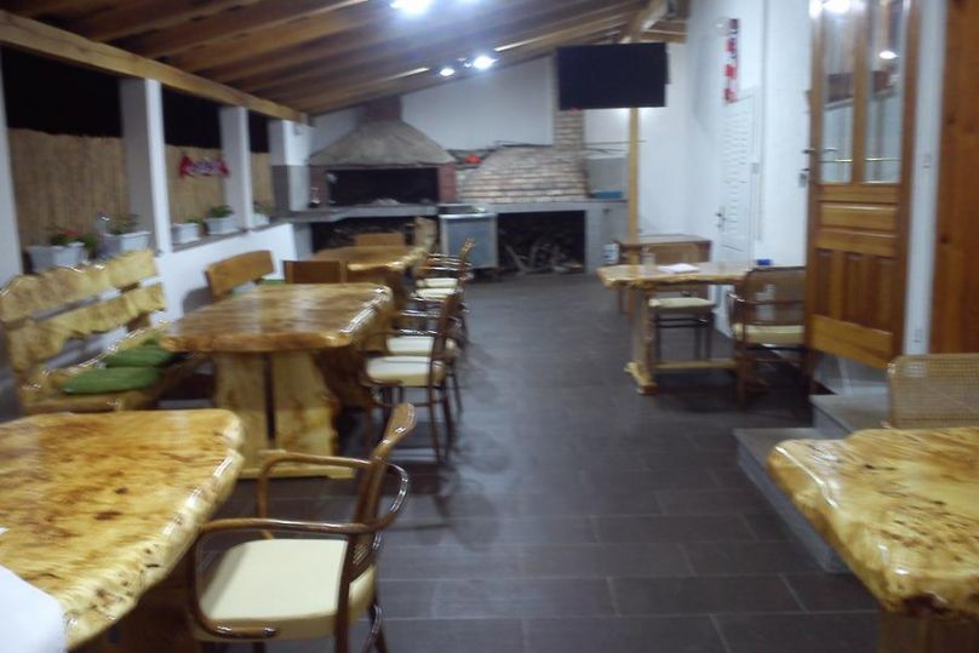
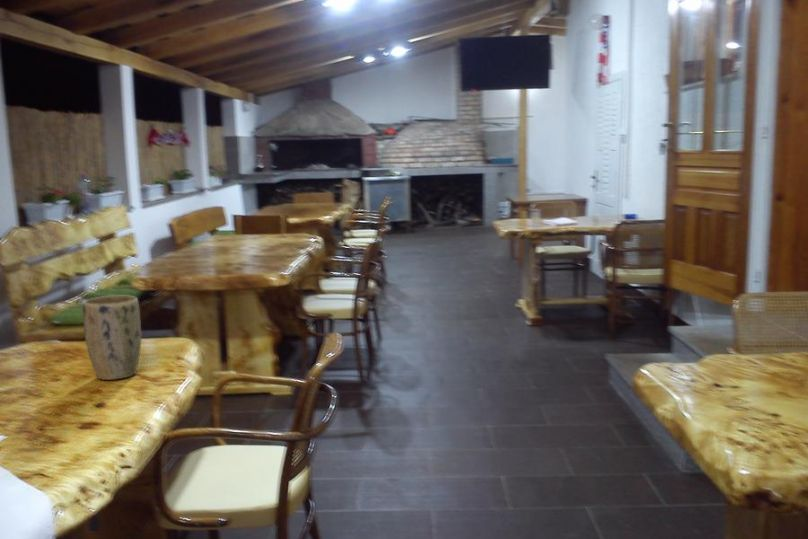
+ plant pot (113, 337)
